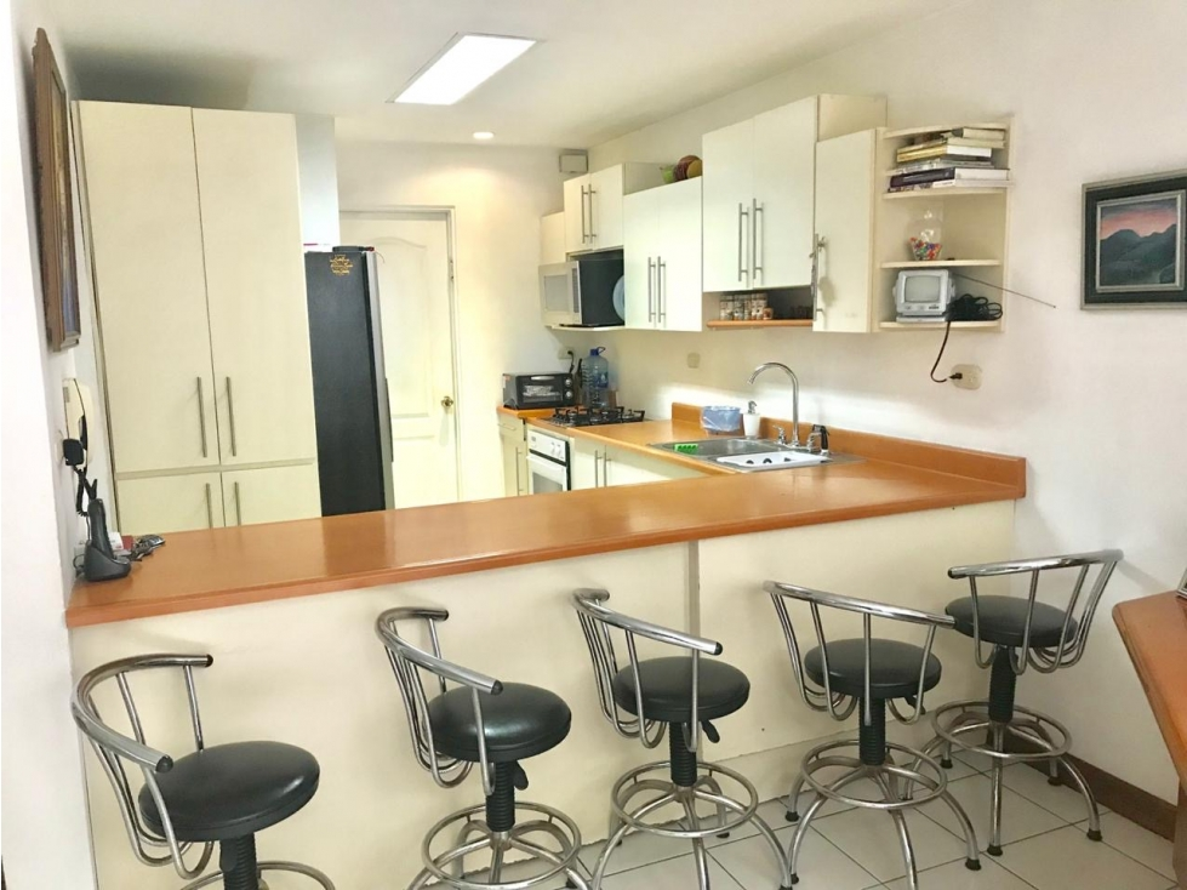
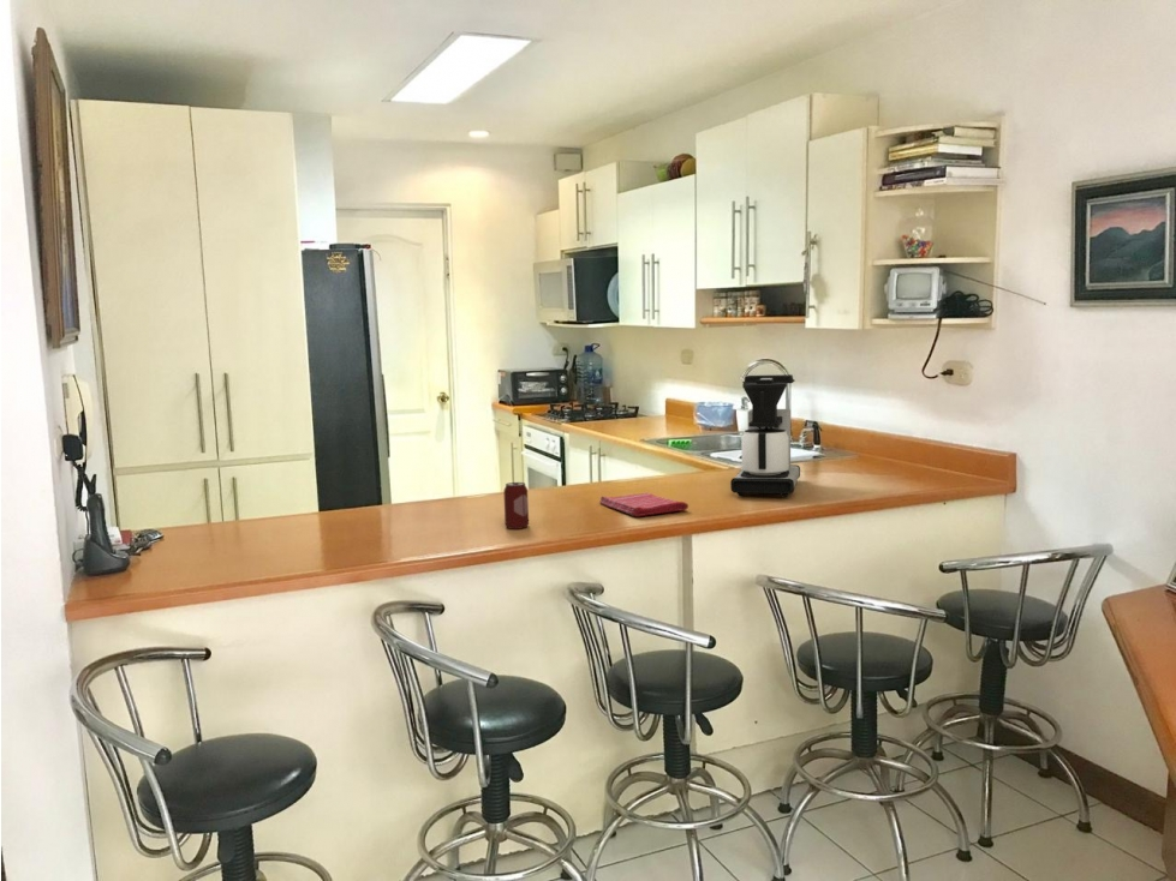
+ coffee maker (766, 432)
+ dish towel (643, 502)
+ beverage can (515, 504)
